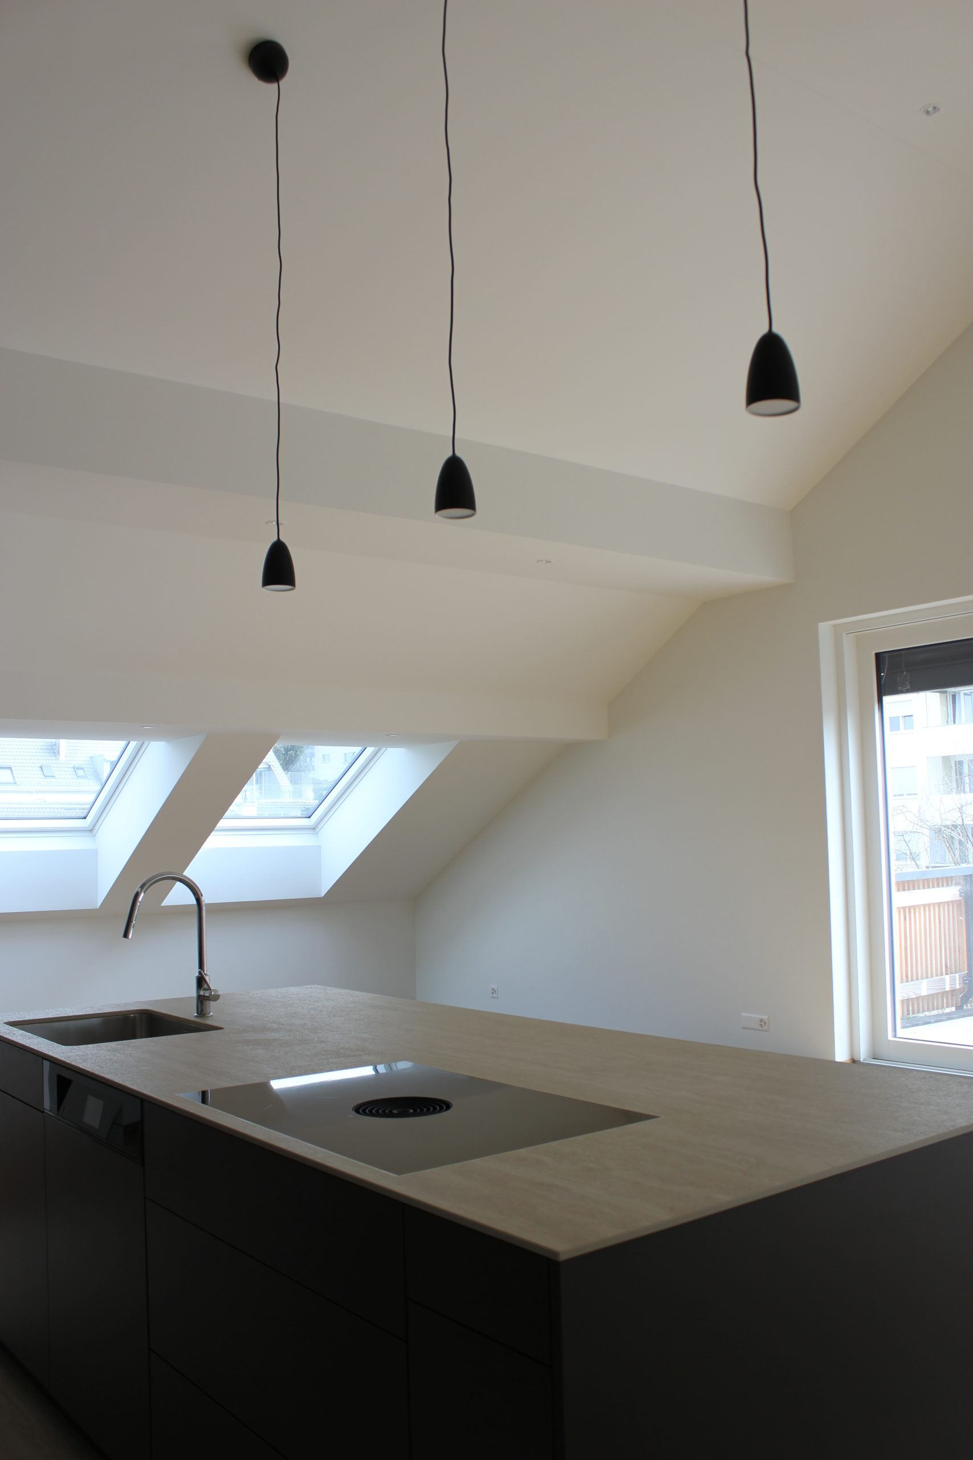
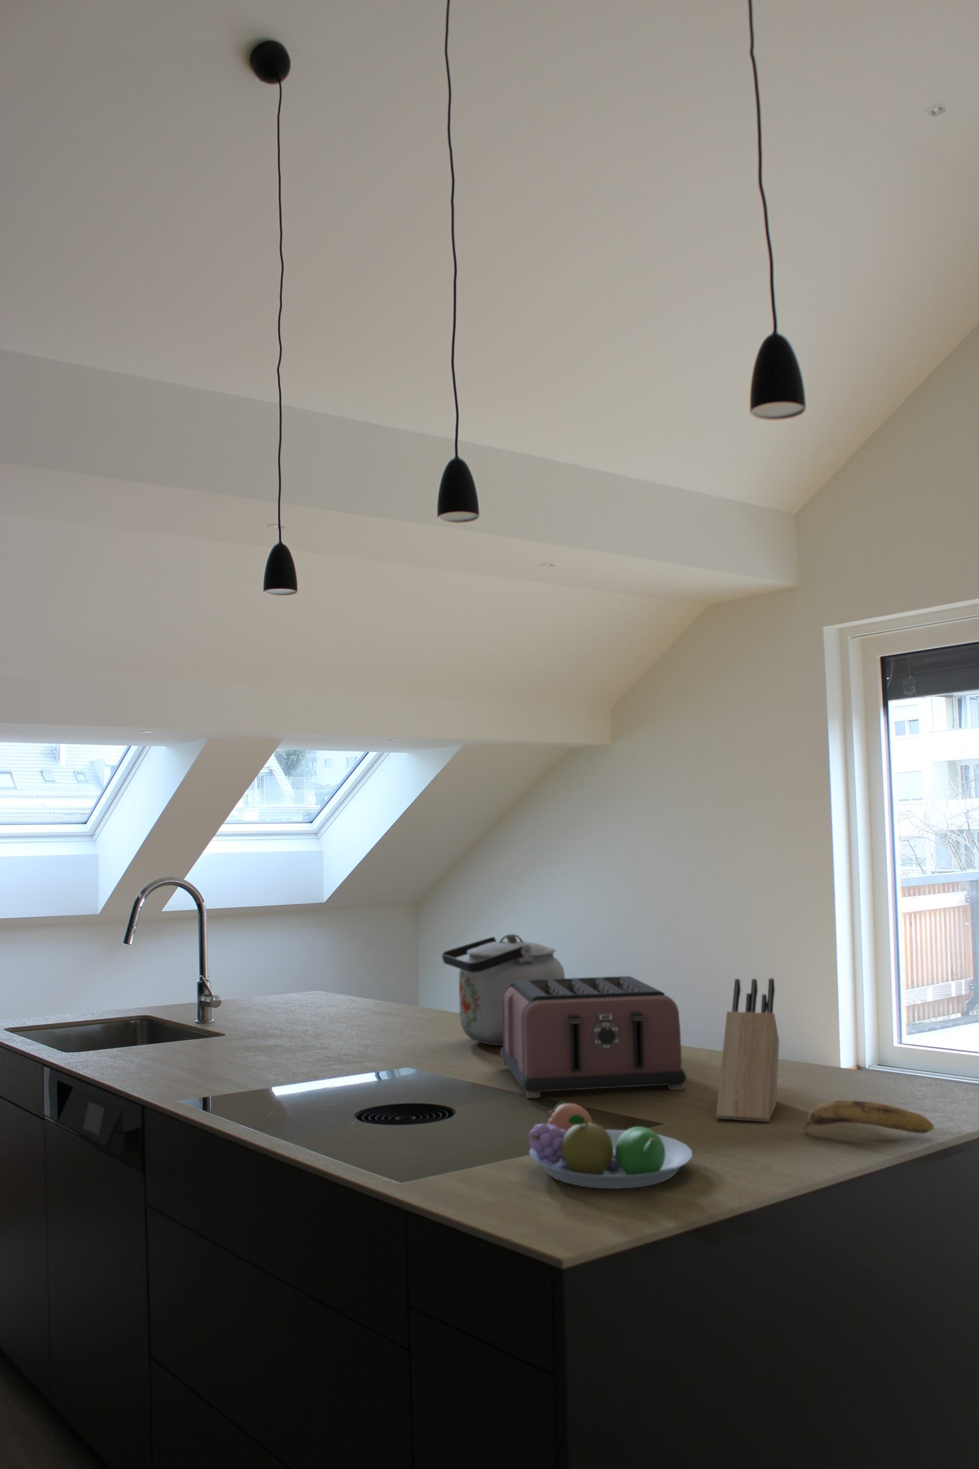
+ knife block (750, 1044)
+ banana (868, 1118)
+ toaster (589, 1032)
+ fruit bowl (610, 1137)
+ kettle (510, 984)
